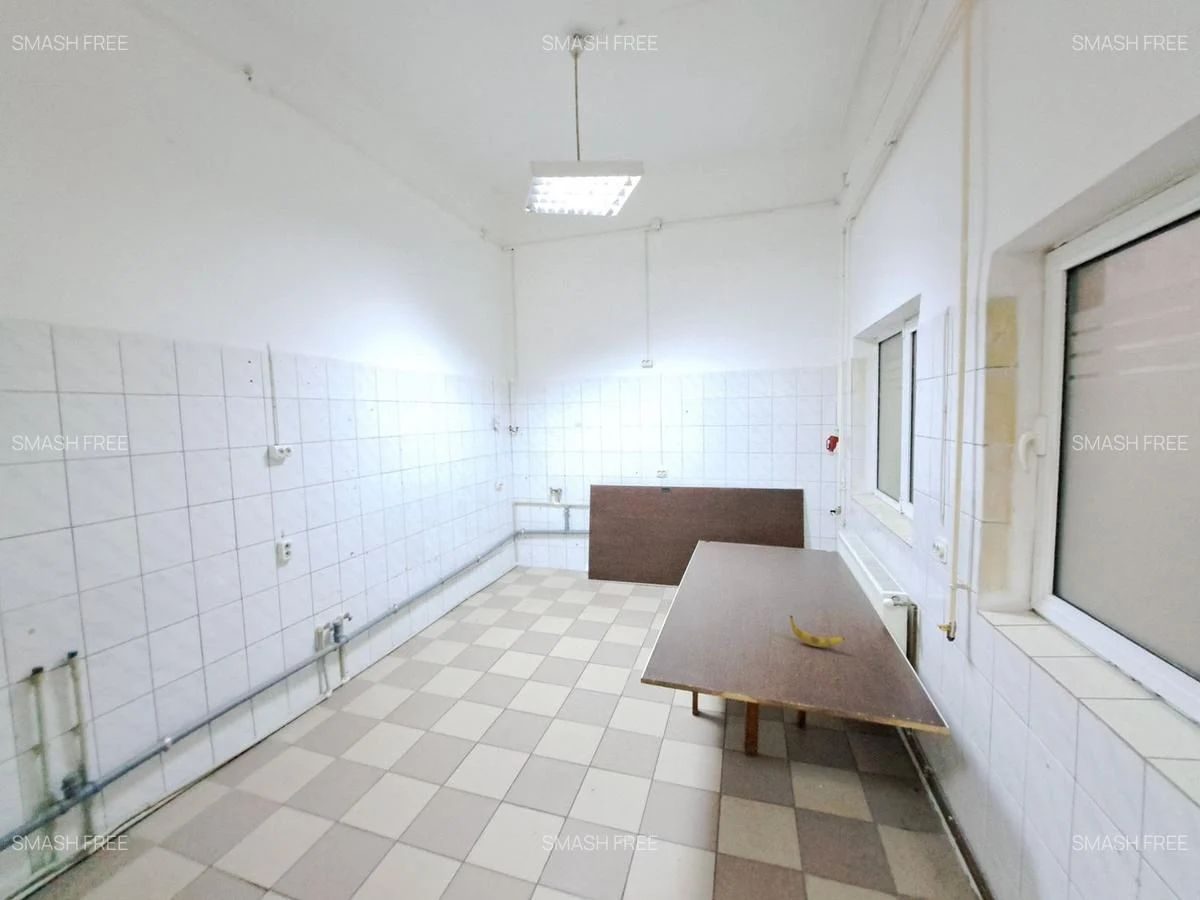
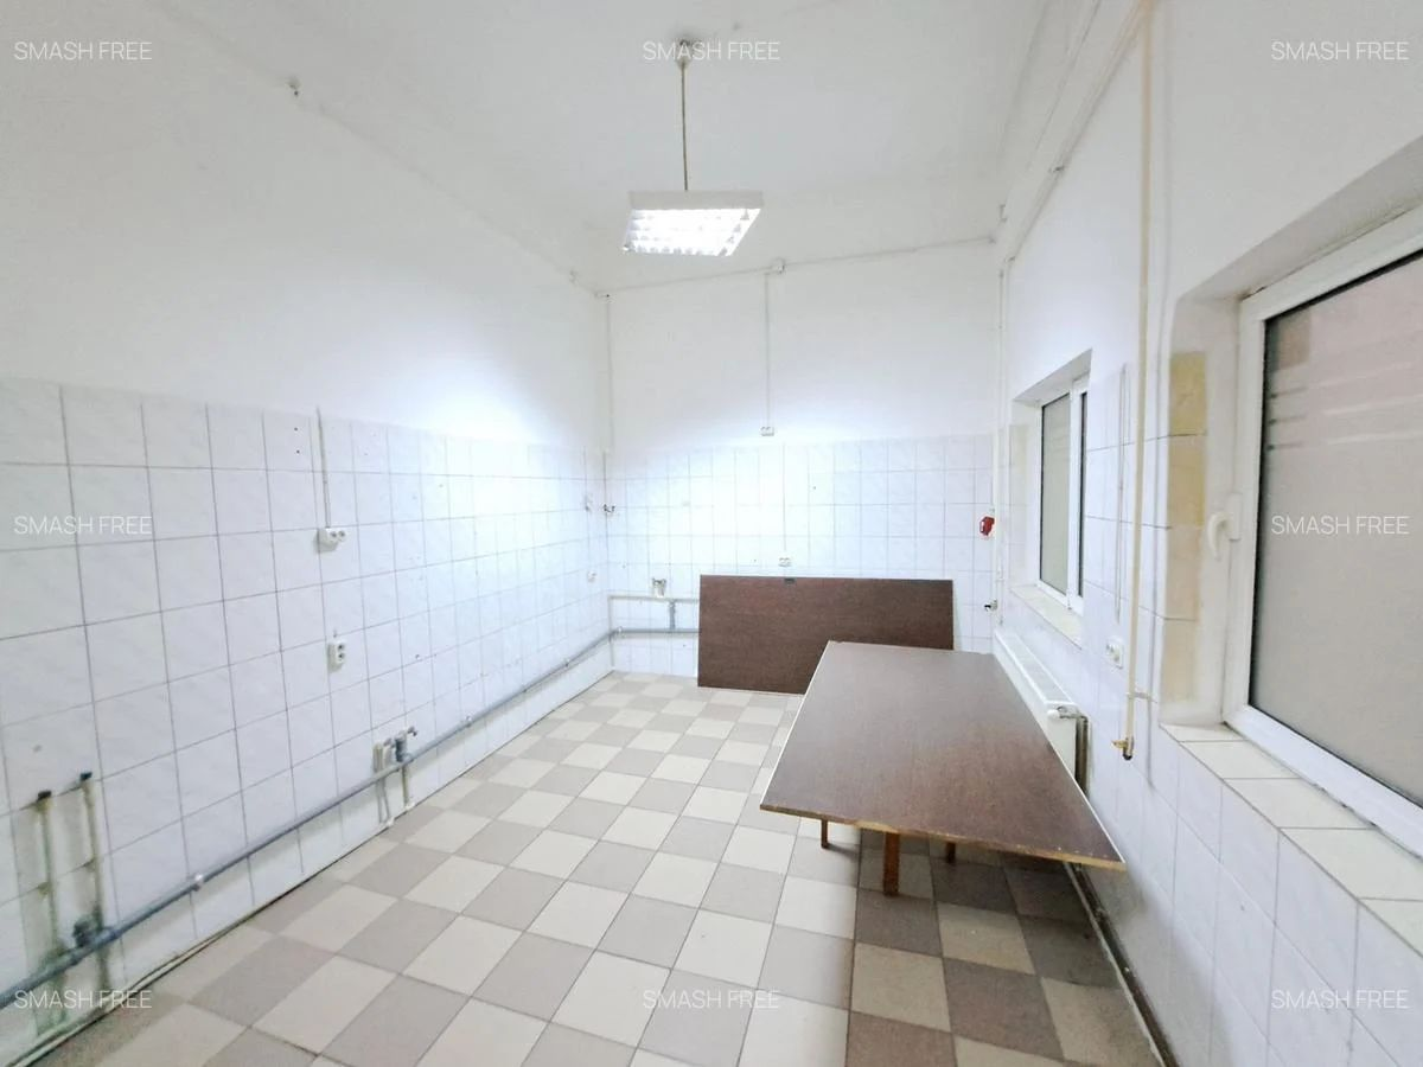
- banana (815, 636)
